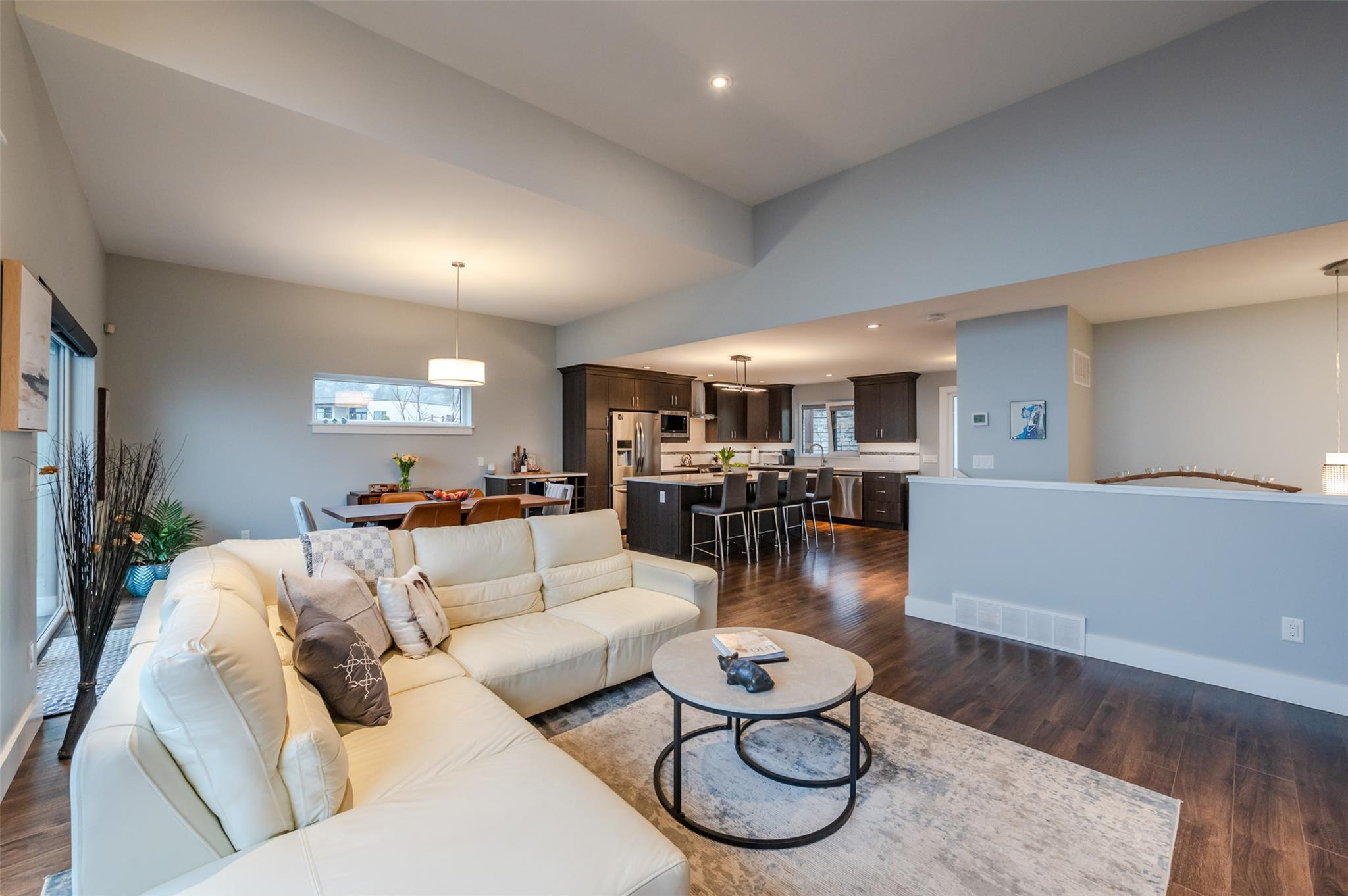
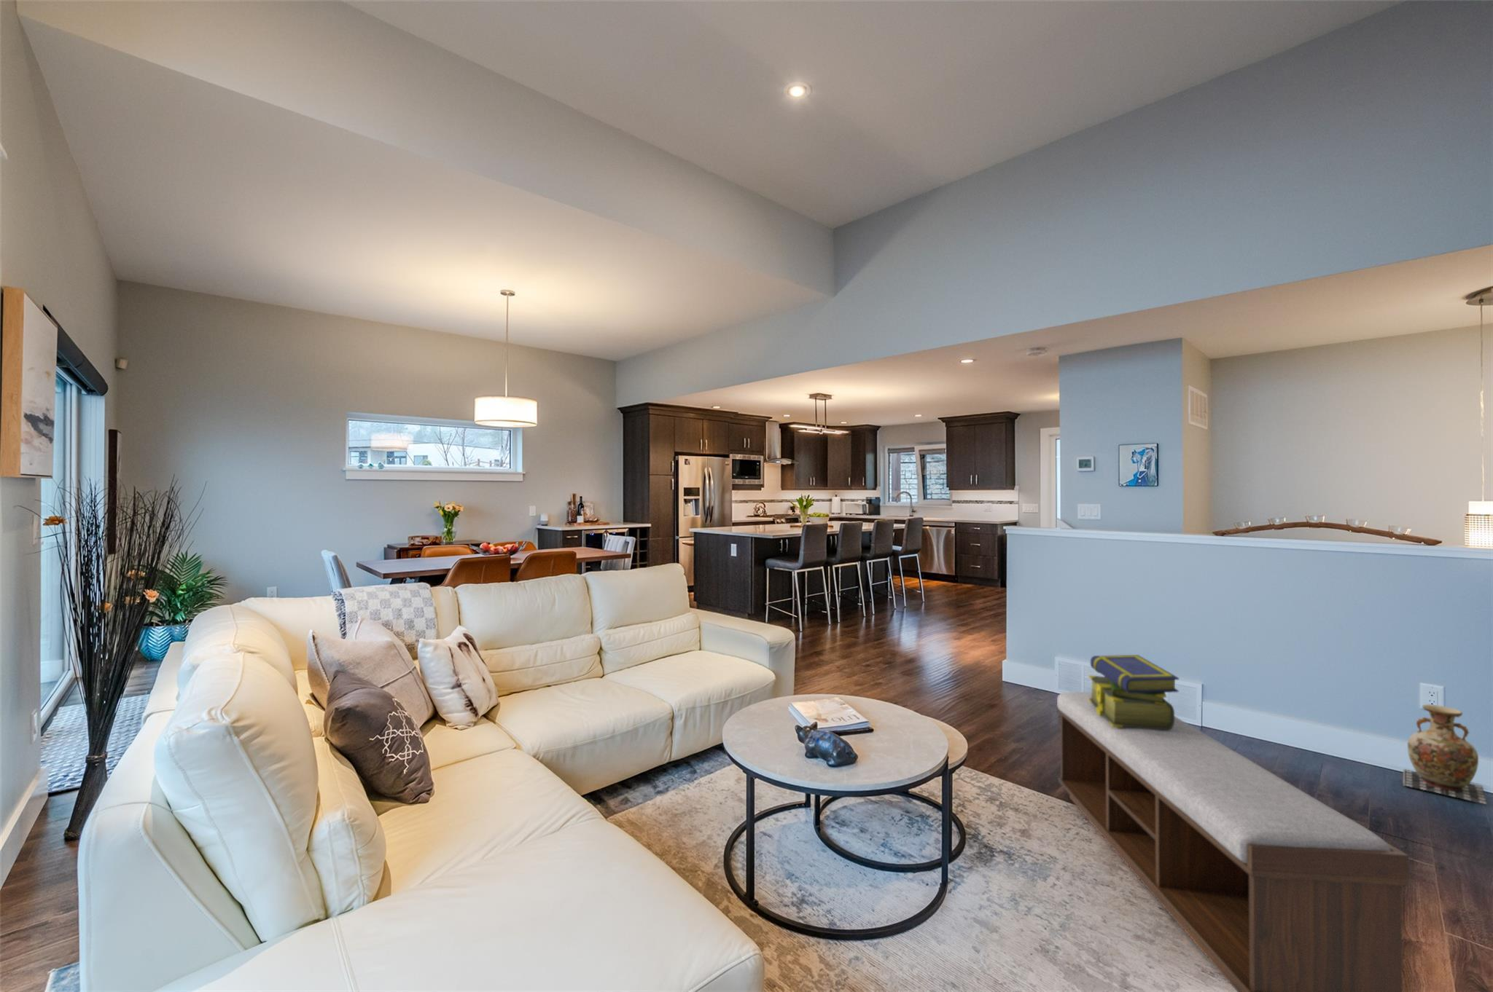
+ bench (1180, 810)
+ stack of books (1132, 689)
+ vase (1442, 747)
